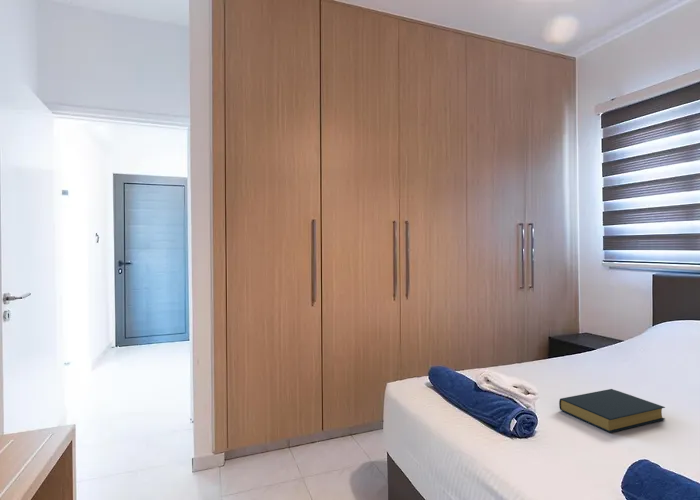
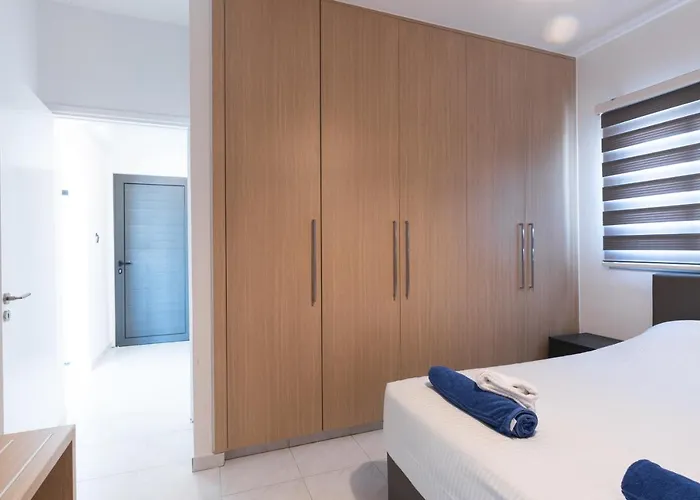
- hardback book (610, 408)
